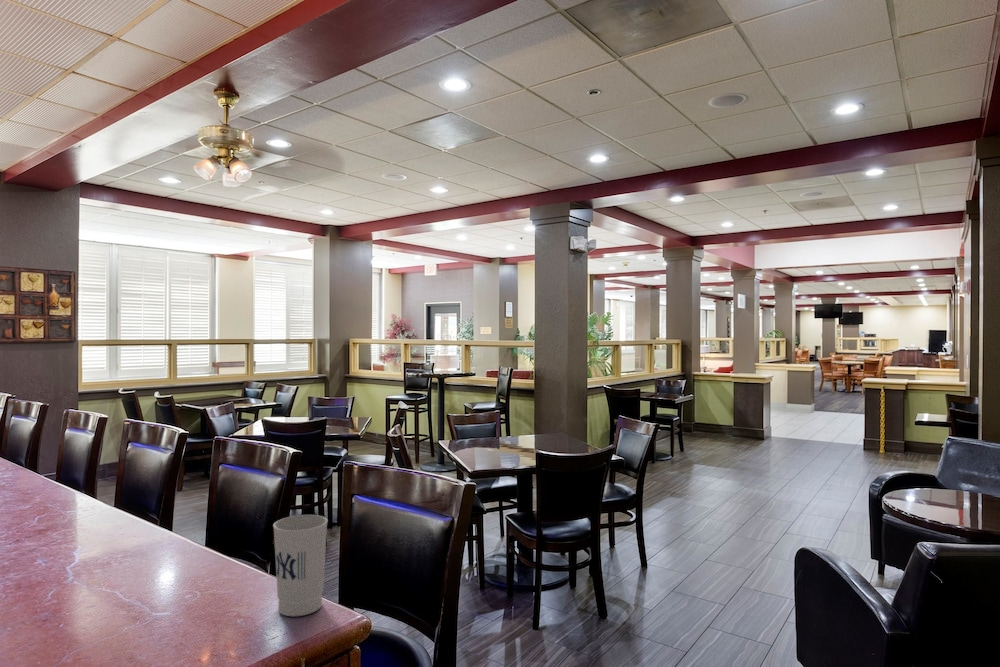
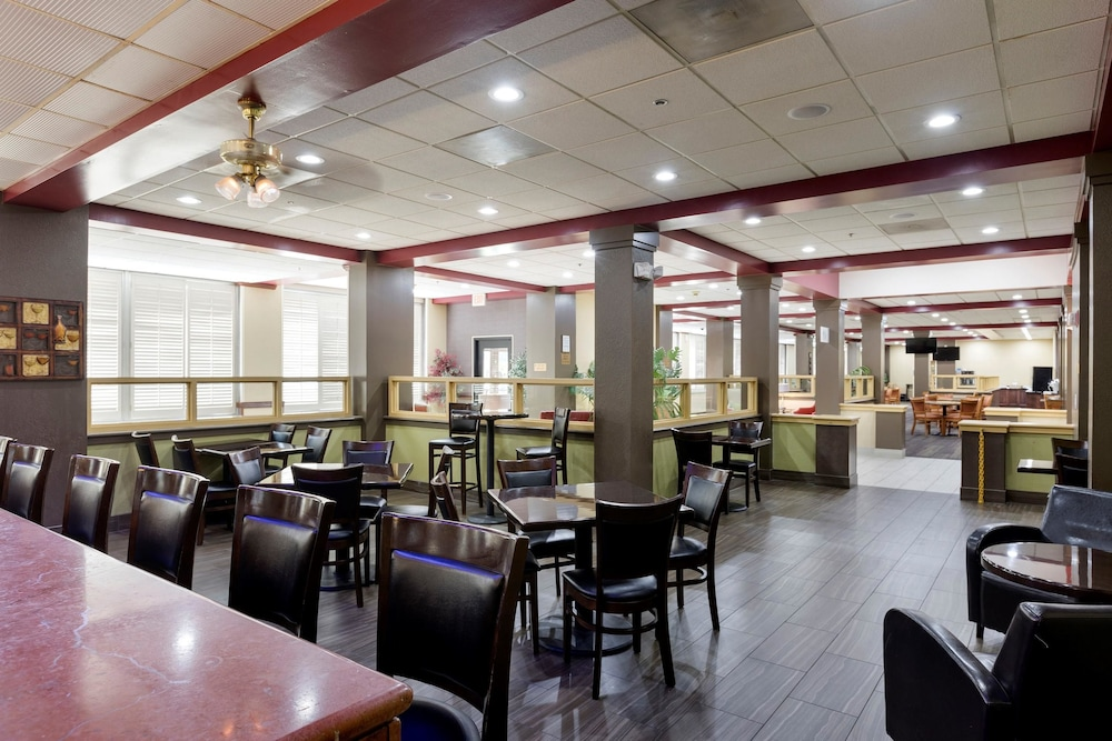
- cup (300, 564)
